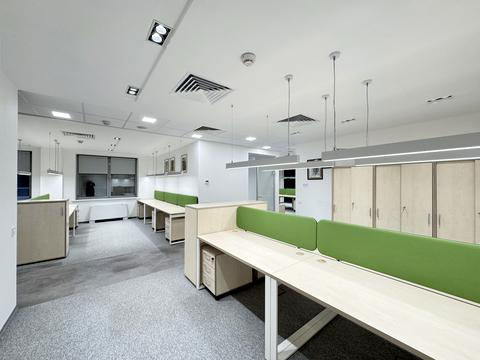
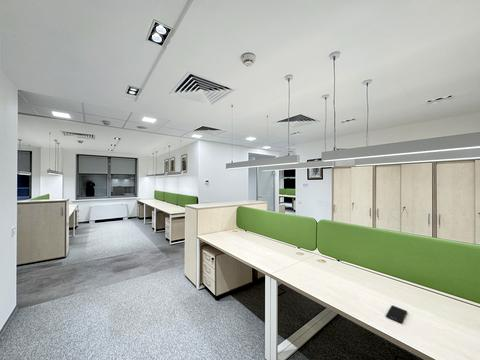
+ smartphone (396, 313)
